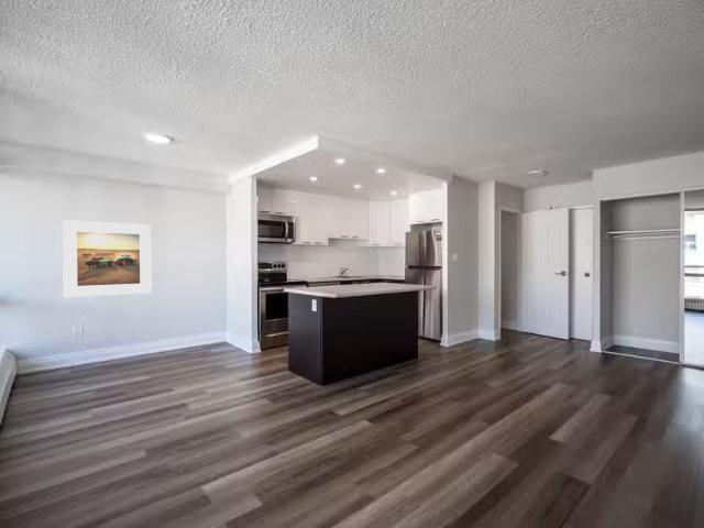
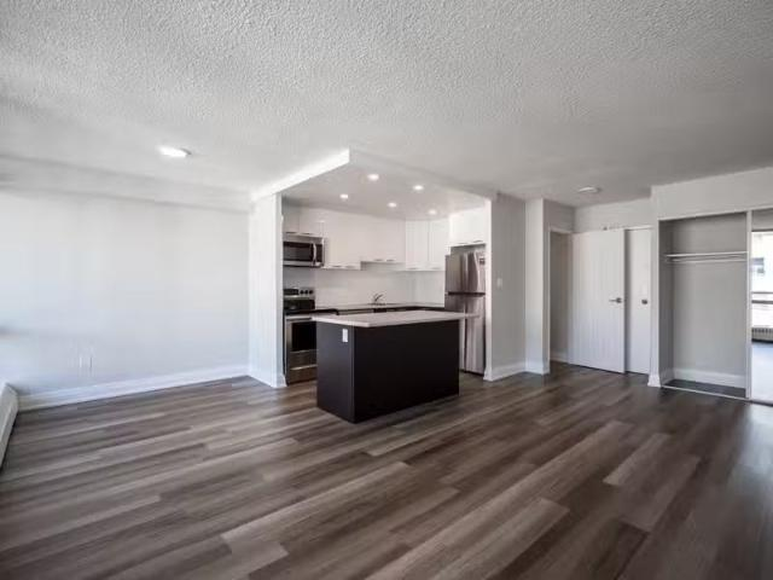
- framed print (109, 258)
